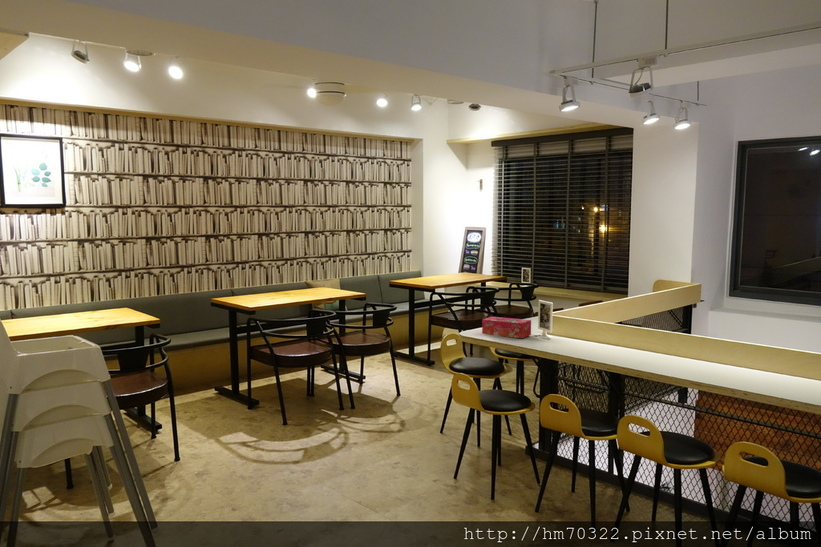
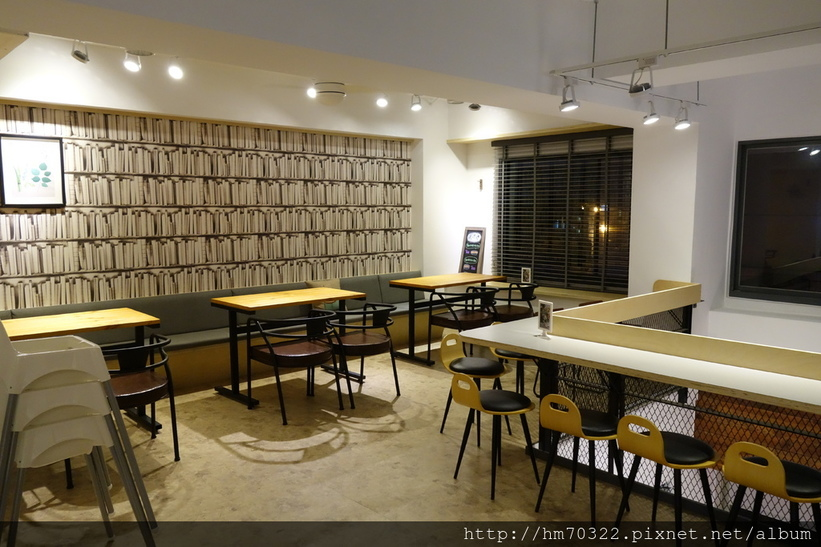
- tissue box (506, 327)
